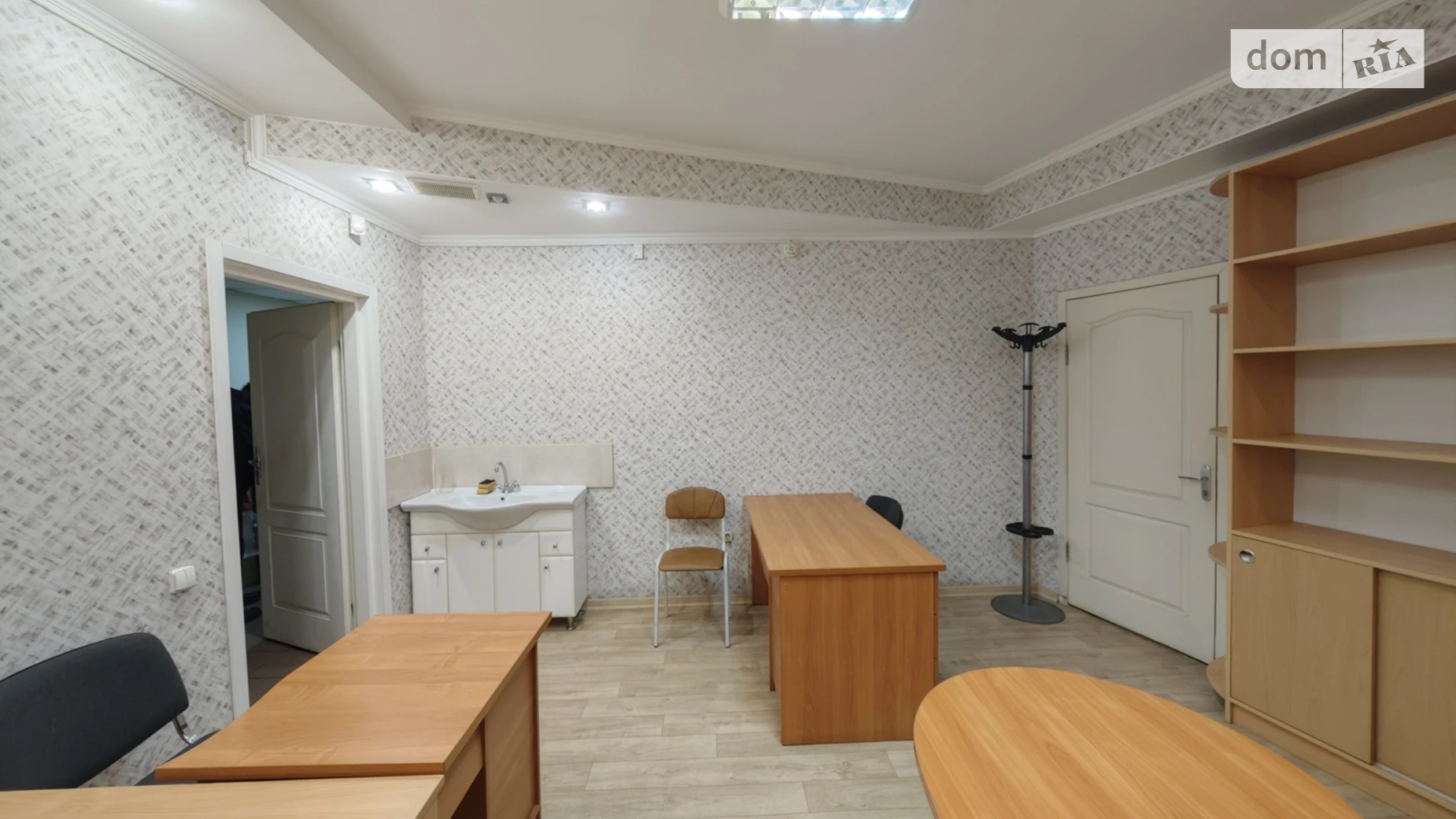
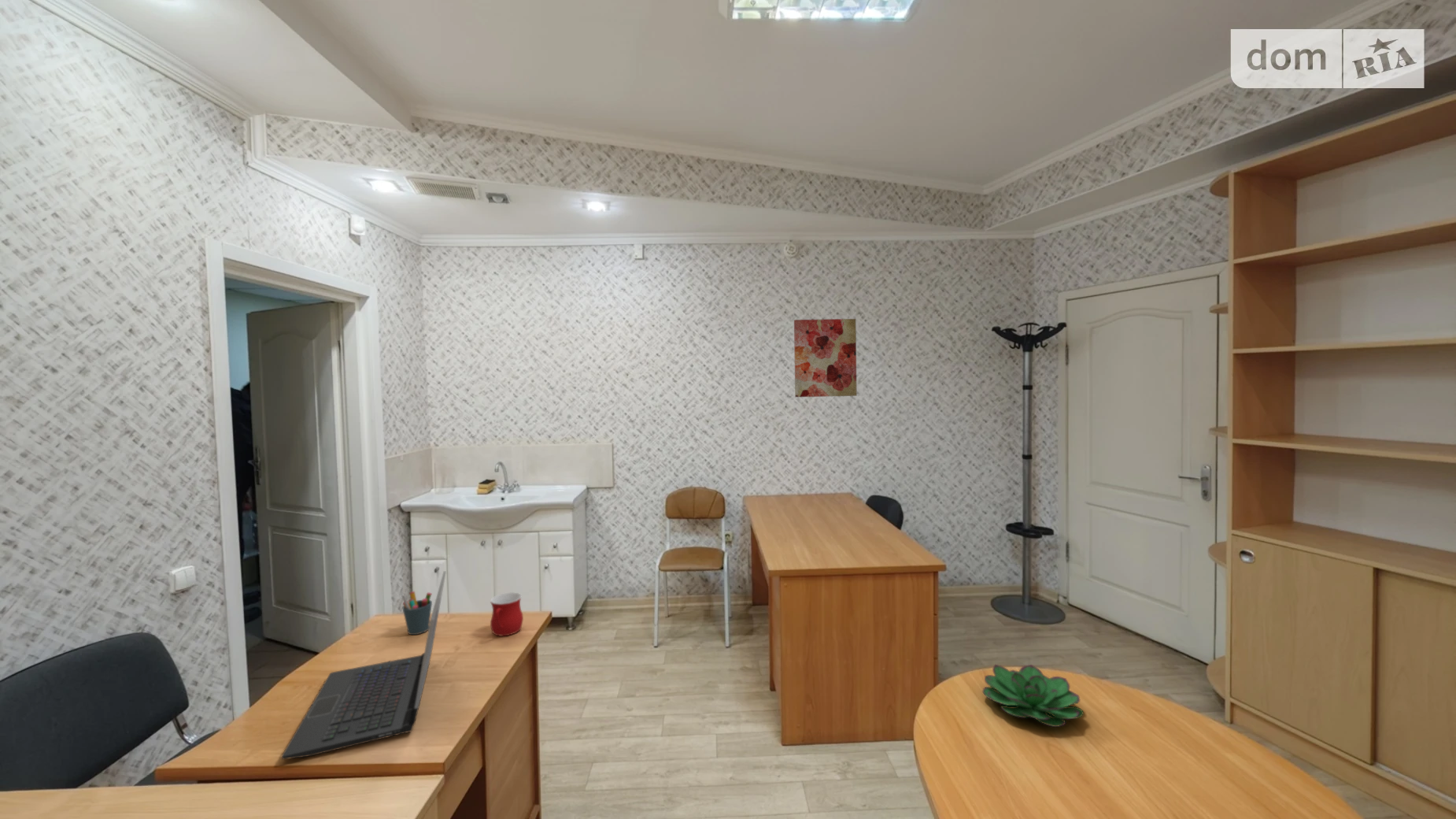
+ laptop (378, 663)
+ pen holder (417, 610)
+ wall art (825, 358)
+ mug (504, 616)
+ succulent plant (1031, 692)
